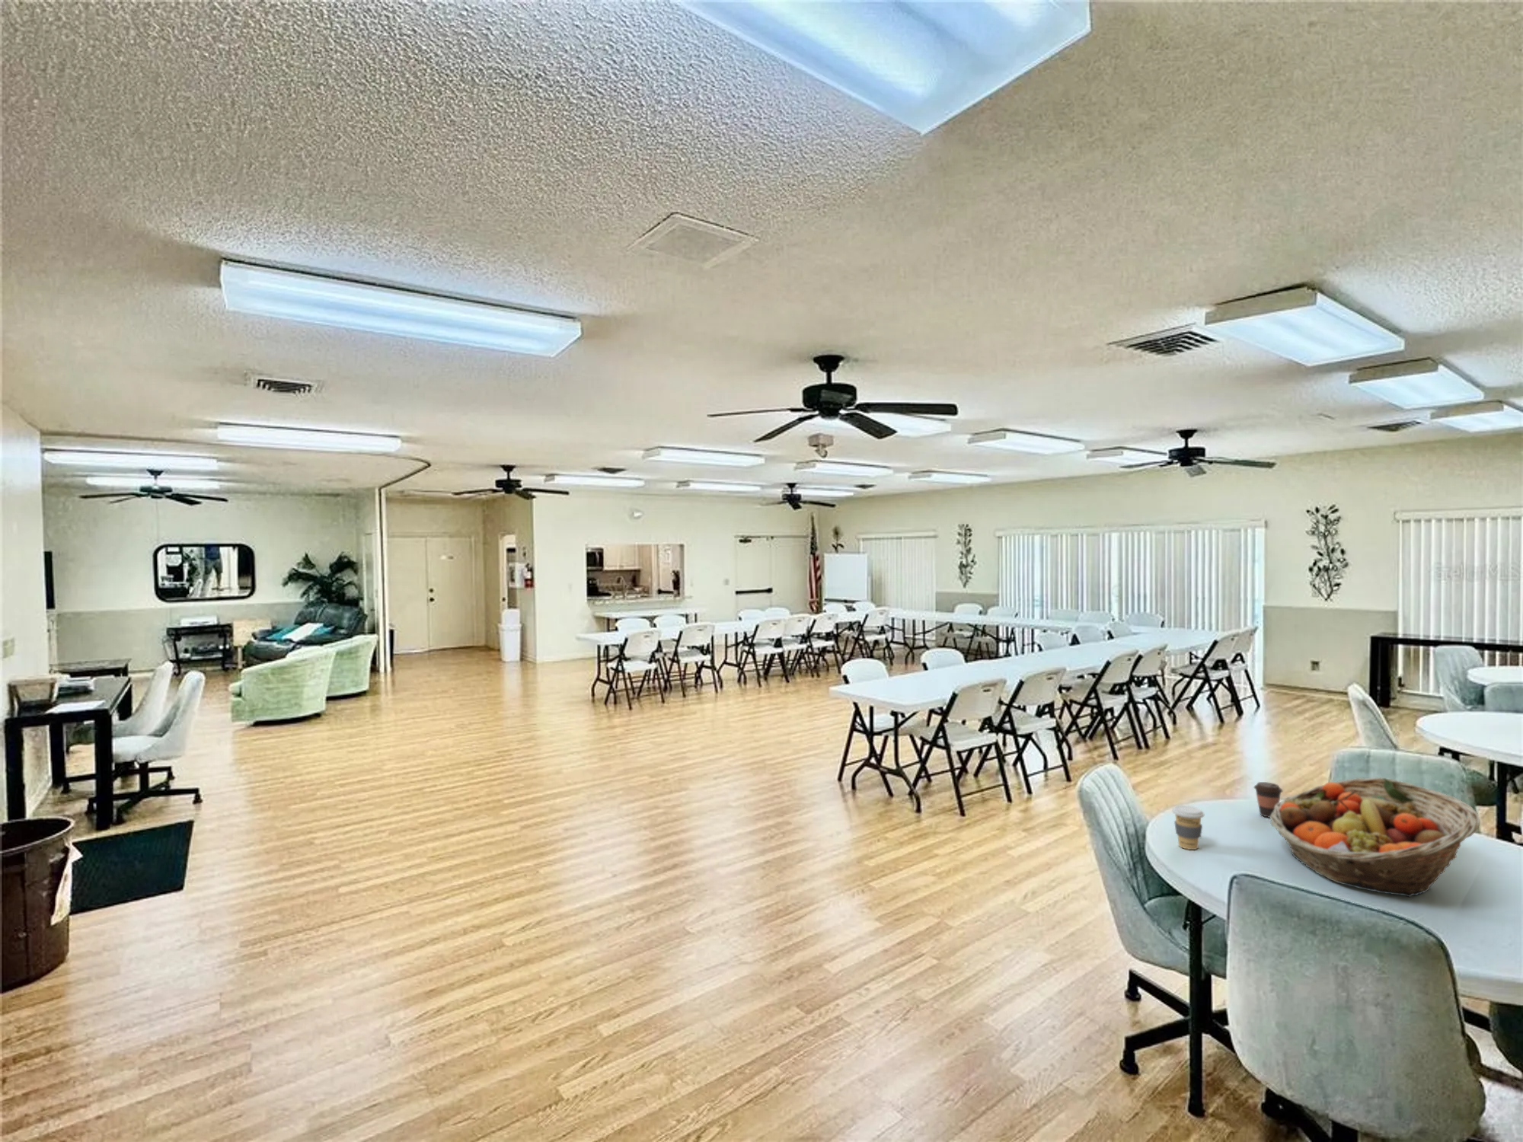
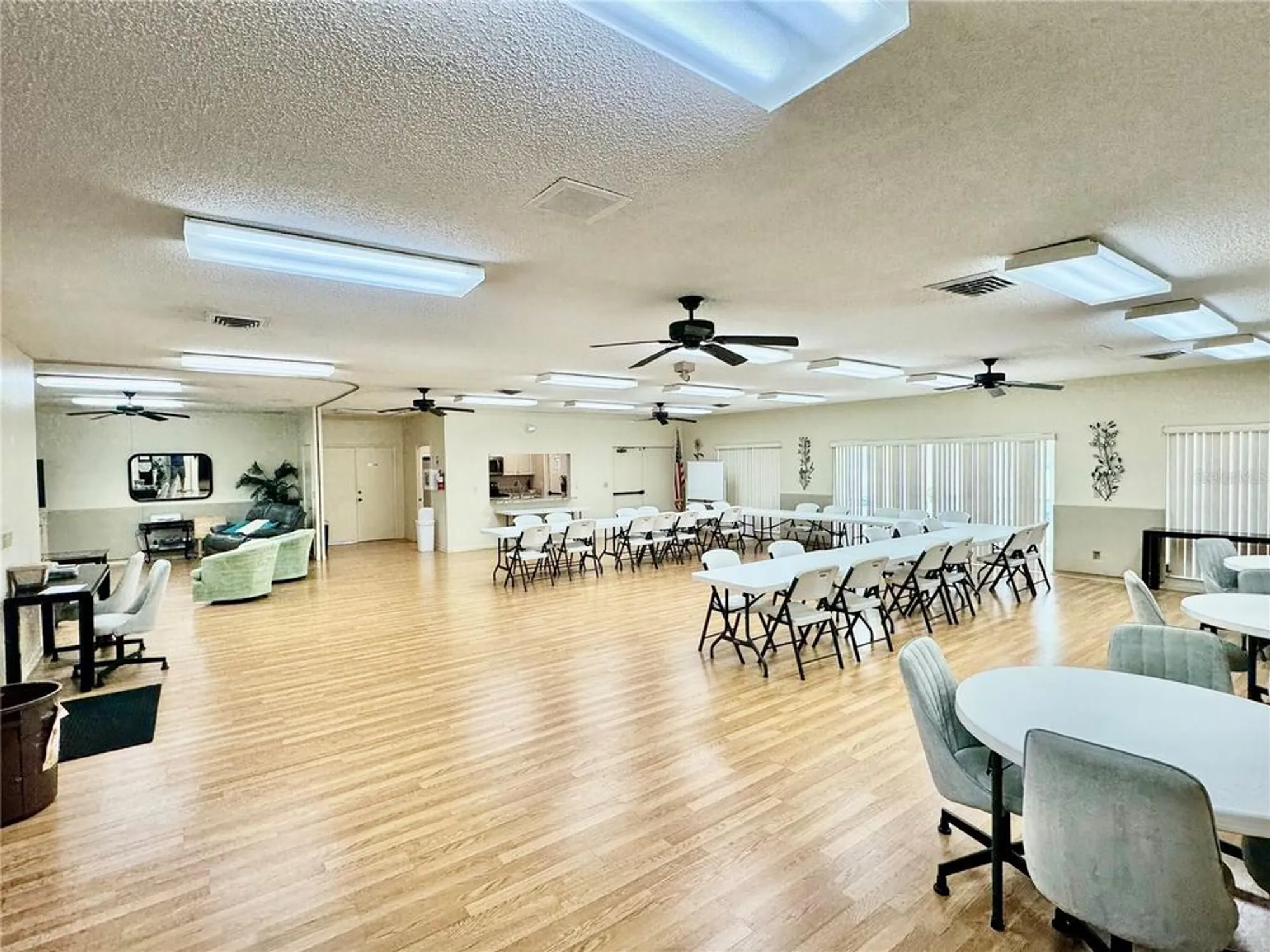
- fruit basket (1367, 830)
- coffee cup (1188, 828)
- coffee cup (1268, 799)
